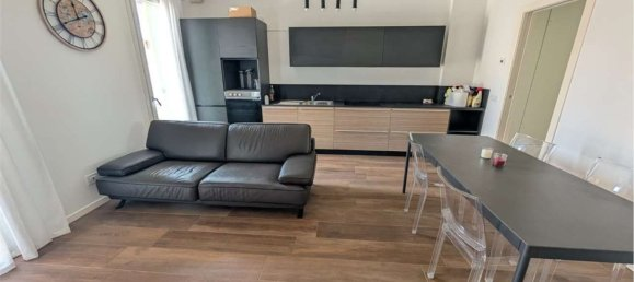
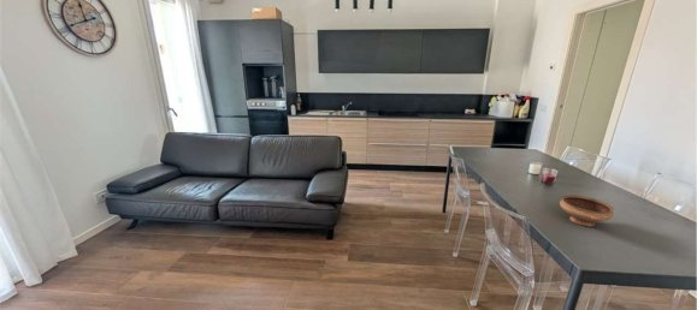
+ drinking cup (584, 211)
